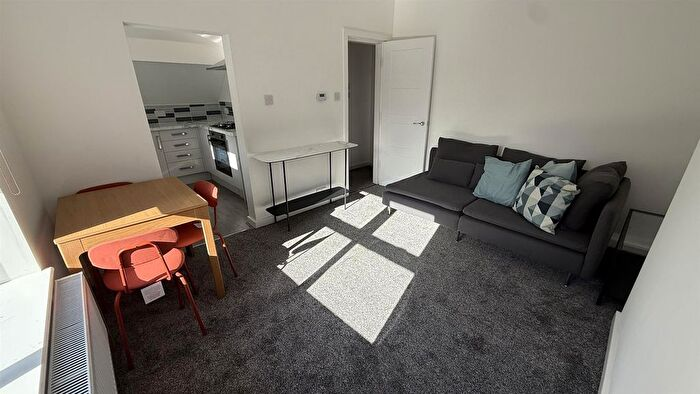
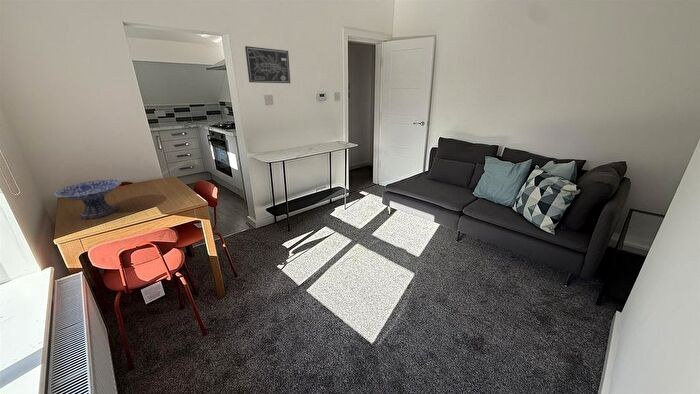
+ wall art (269, 66)
+ decorative bowl (93, 199)
